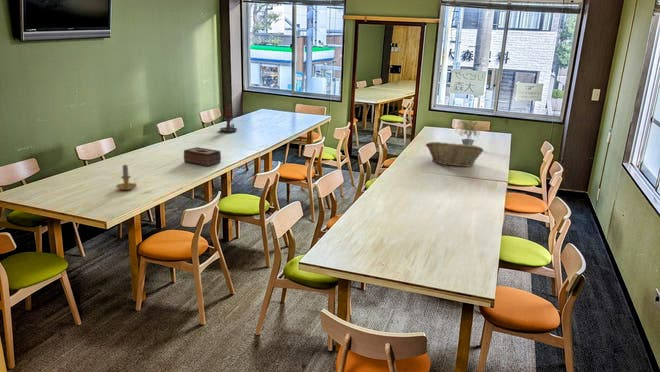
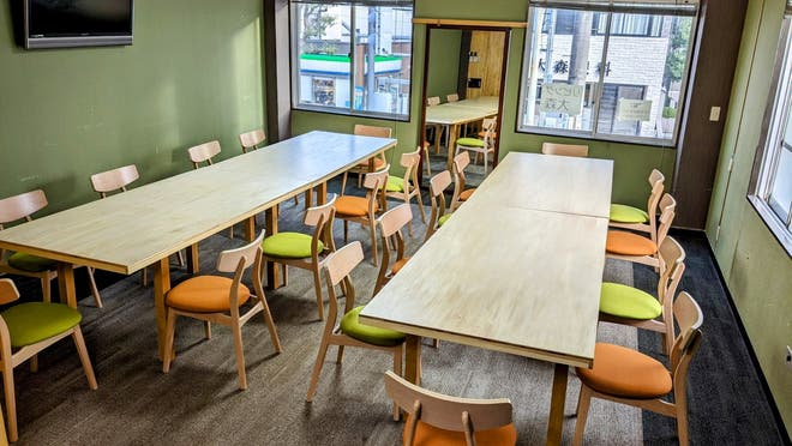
- candle (127, 175)
- fruit basket (453, 151)
- candle holder (229, 118)
- potted plant (467, 129)
- tissue box (202, 156)
